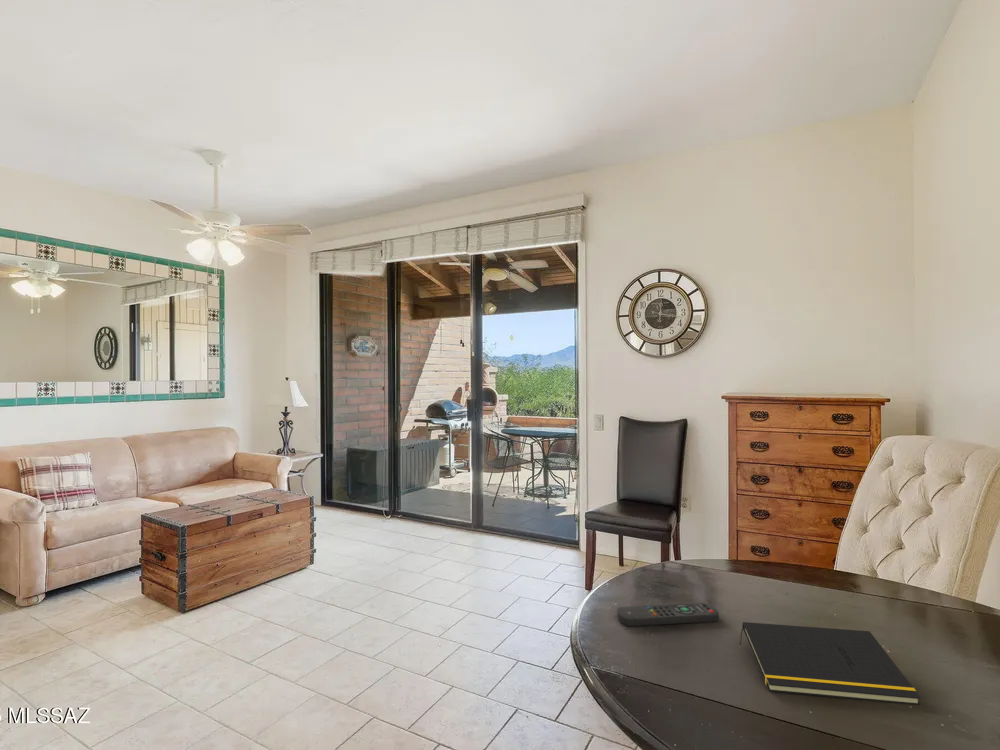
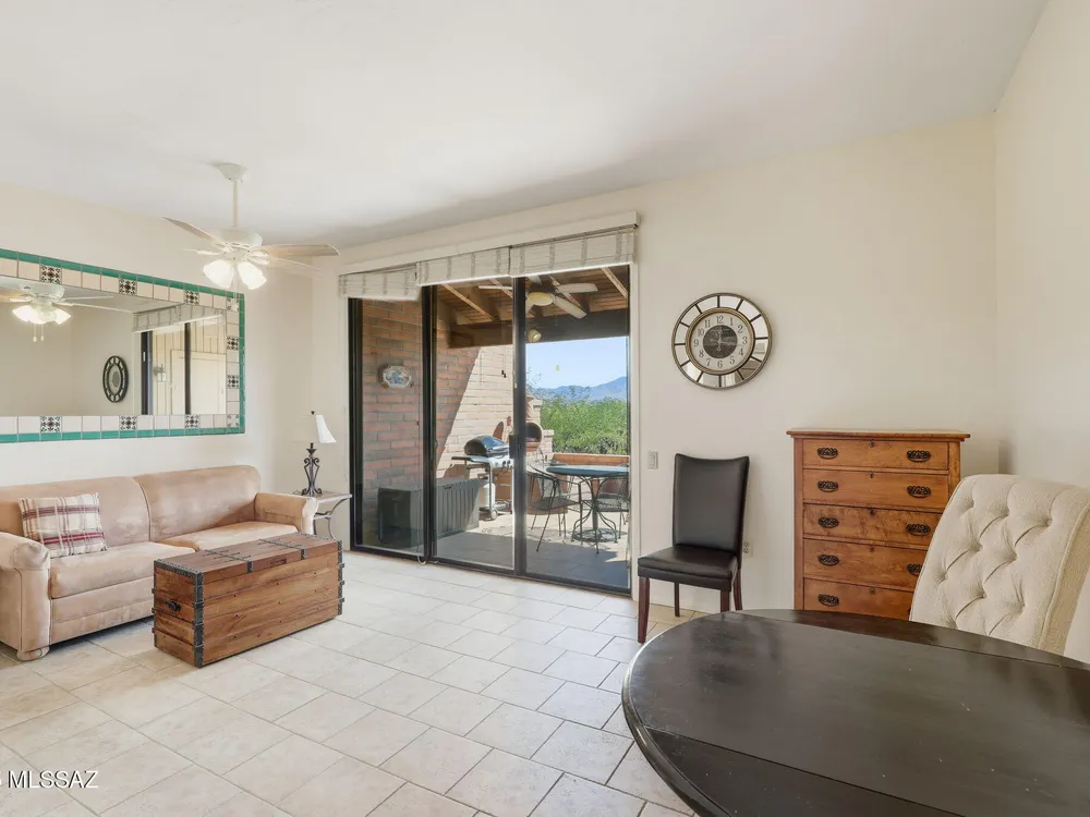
- notepad (822, 659)
- remote control (667, 613)
